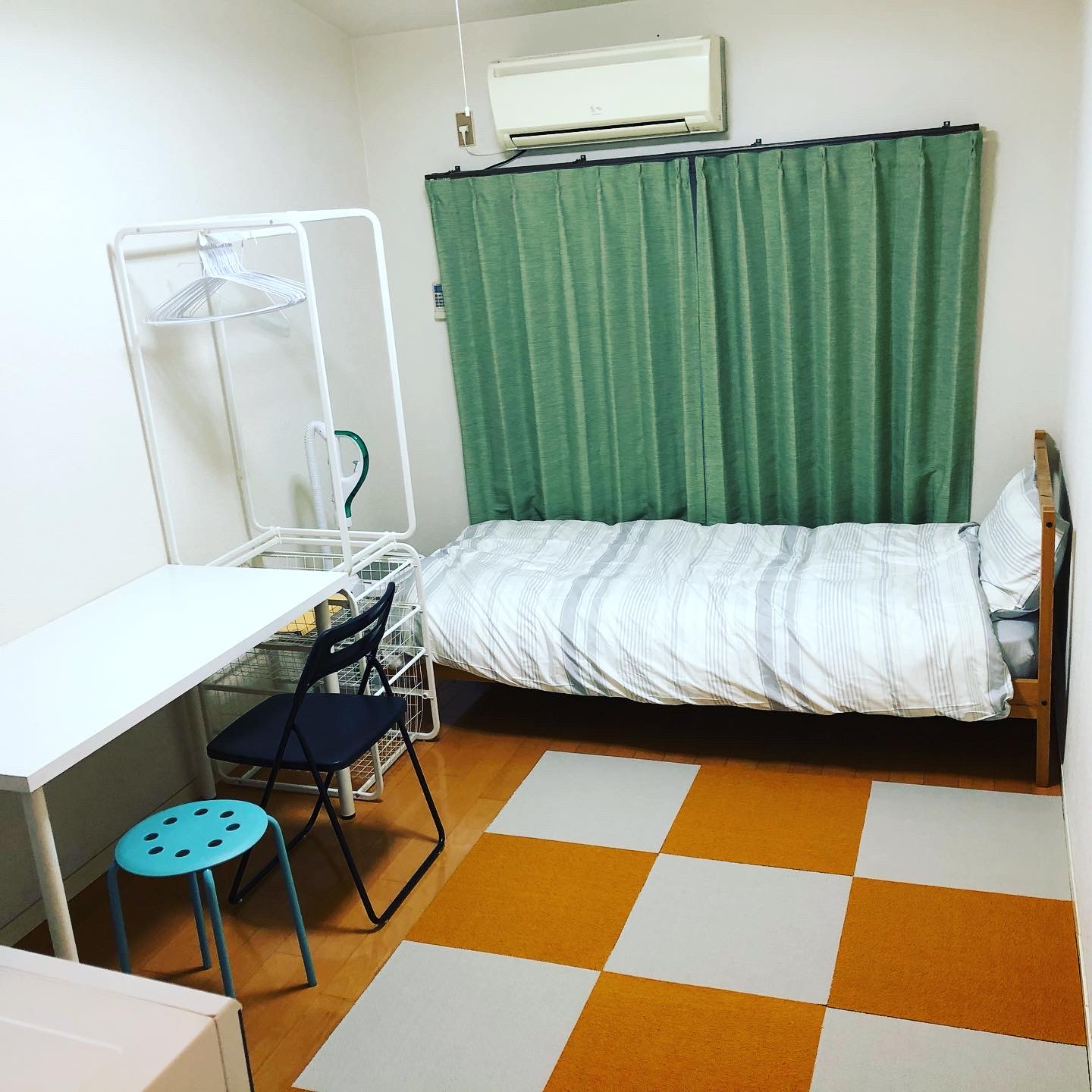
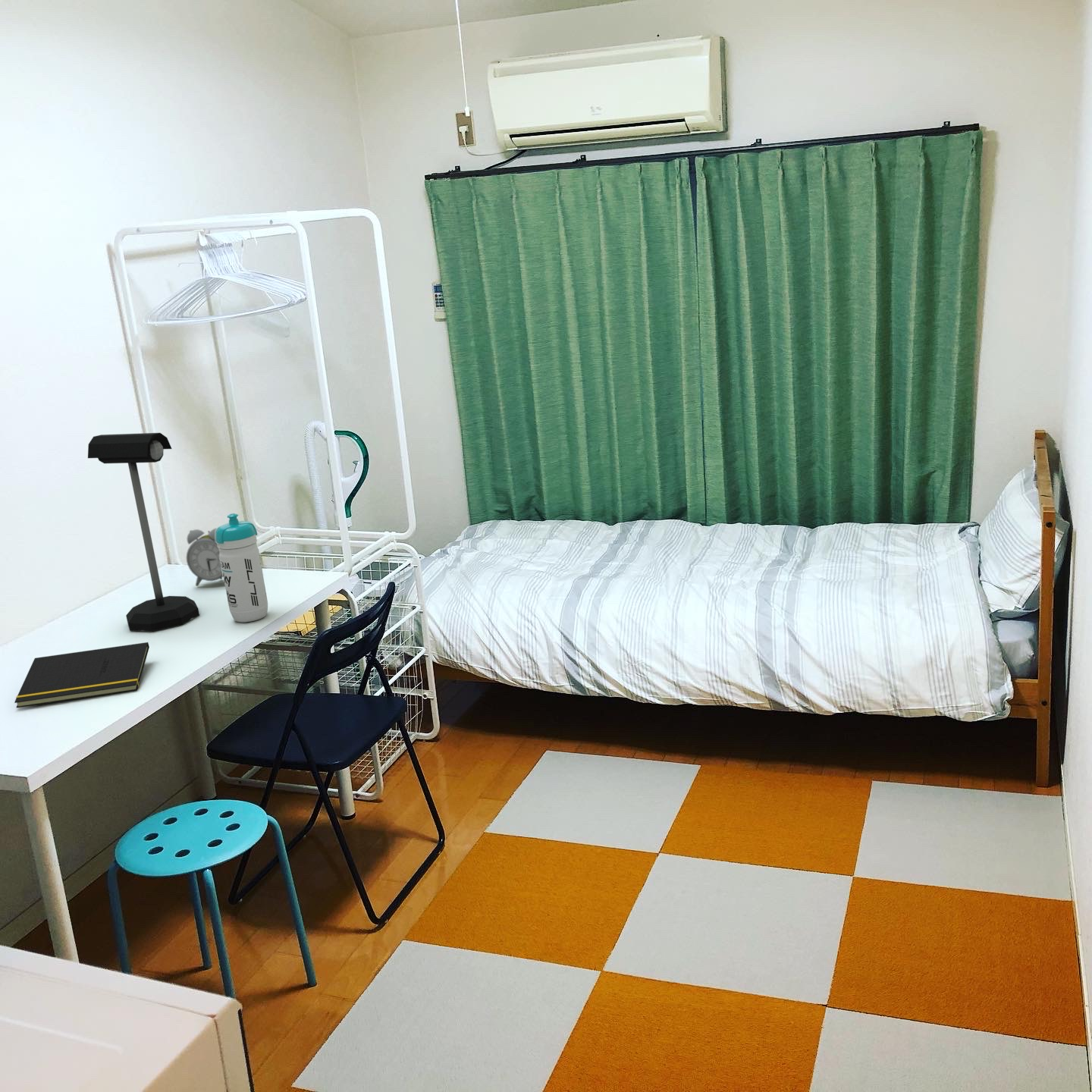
+ water bottle (241, 566)
+ mailbox (146, 529)
+ alarm clock (212, 556)
+ notepad (84, 673)
